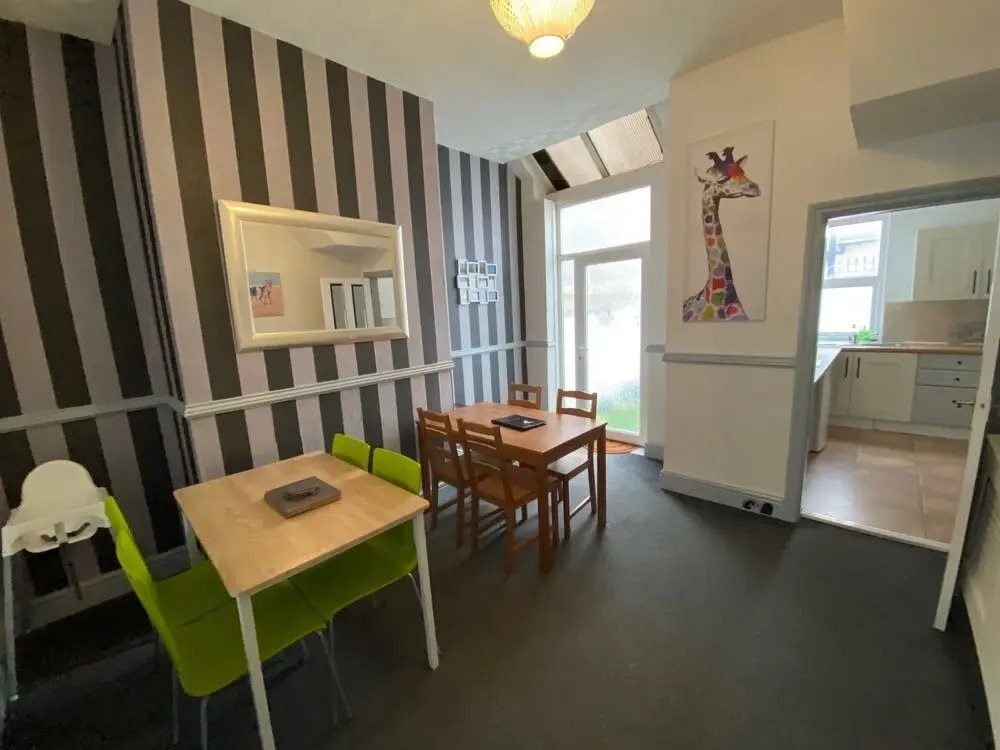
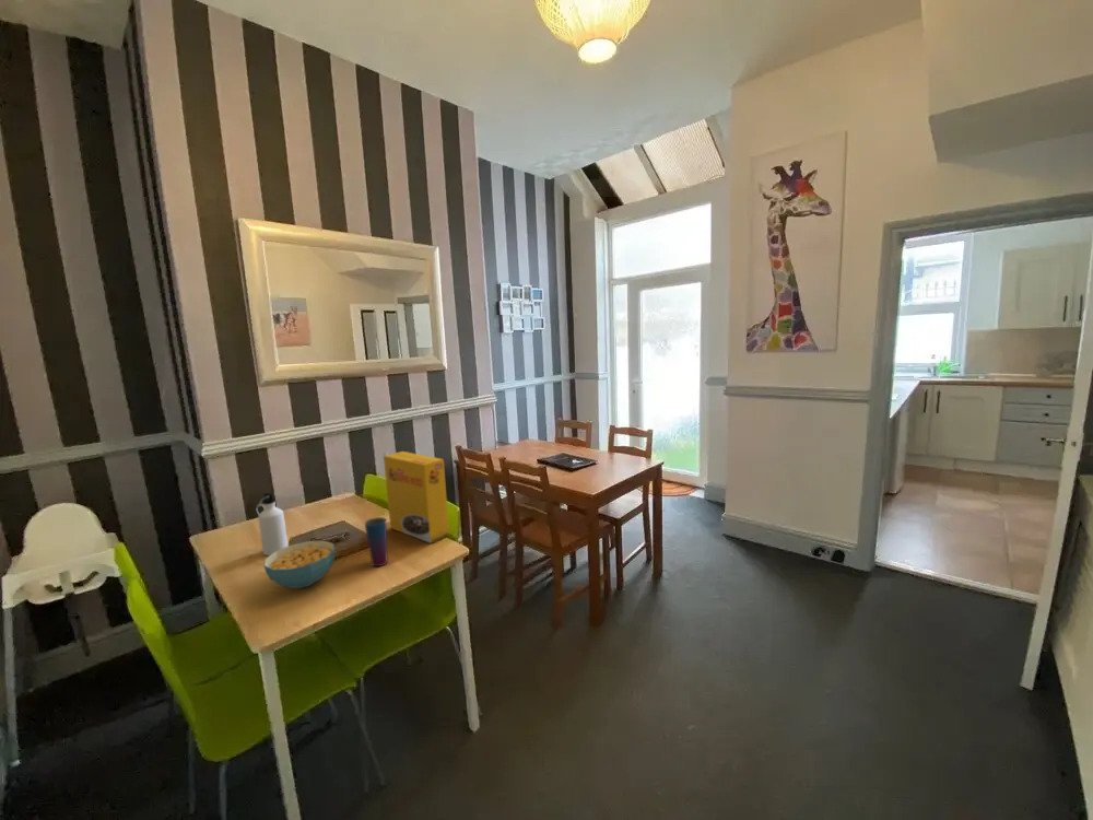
+ water bottle (268, 520)
+ cereal box (415, 494)
+ cereal bowl (302, 569)
+ cup (377, 542)
